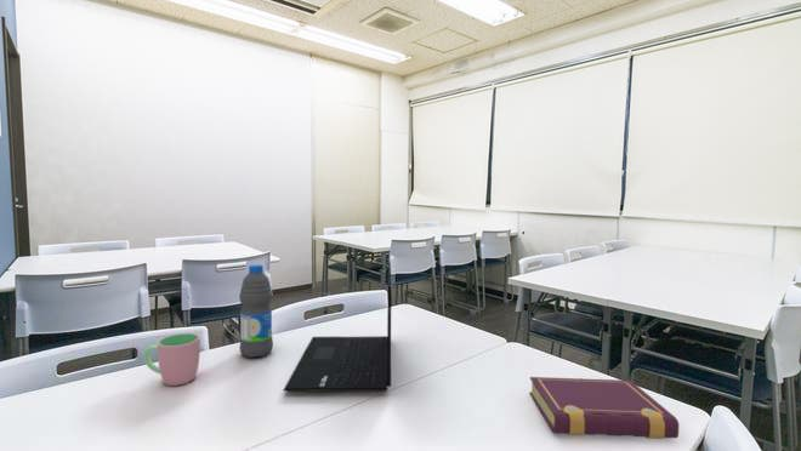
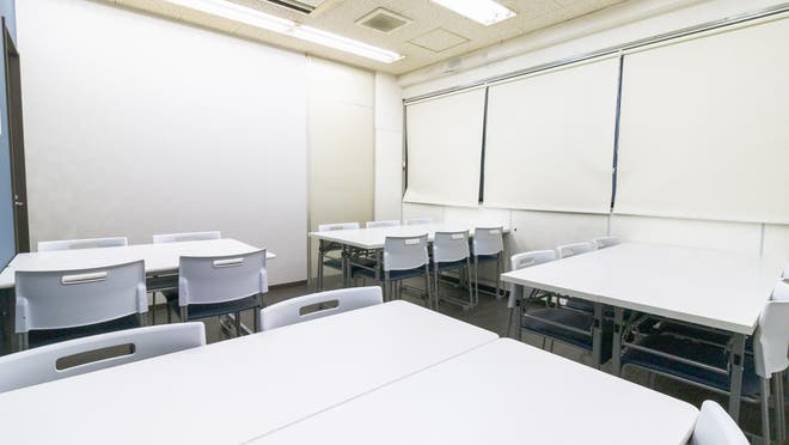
- book (597, 405)
- water bottle (256, 309)
- laptop (345, 337)
- cup (172, 359)
